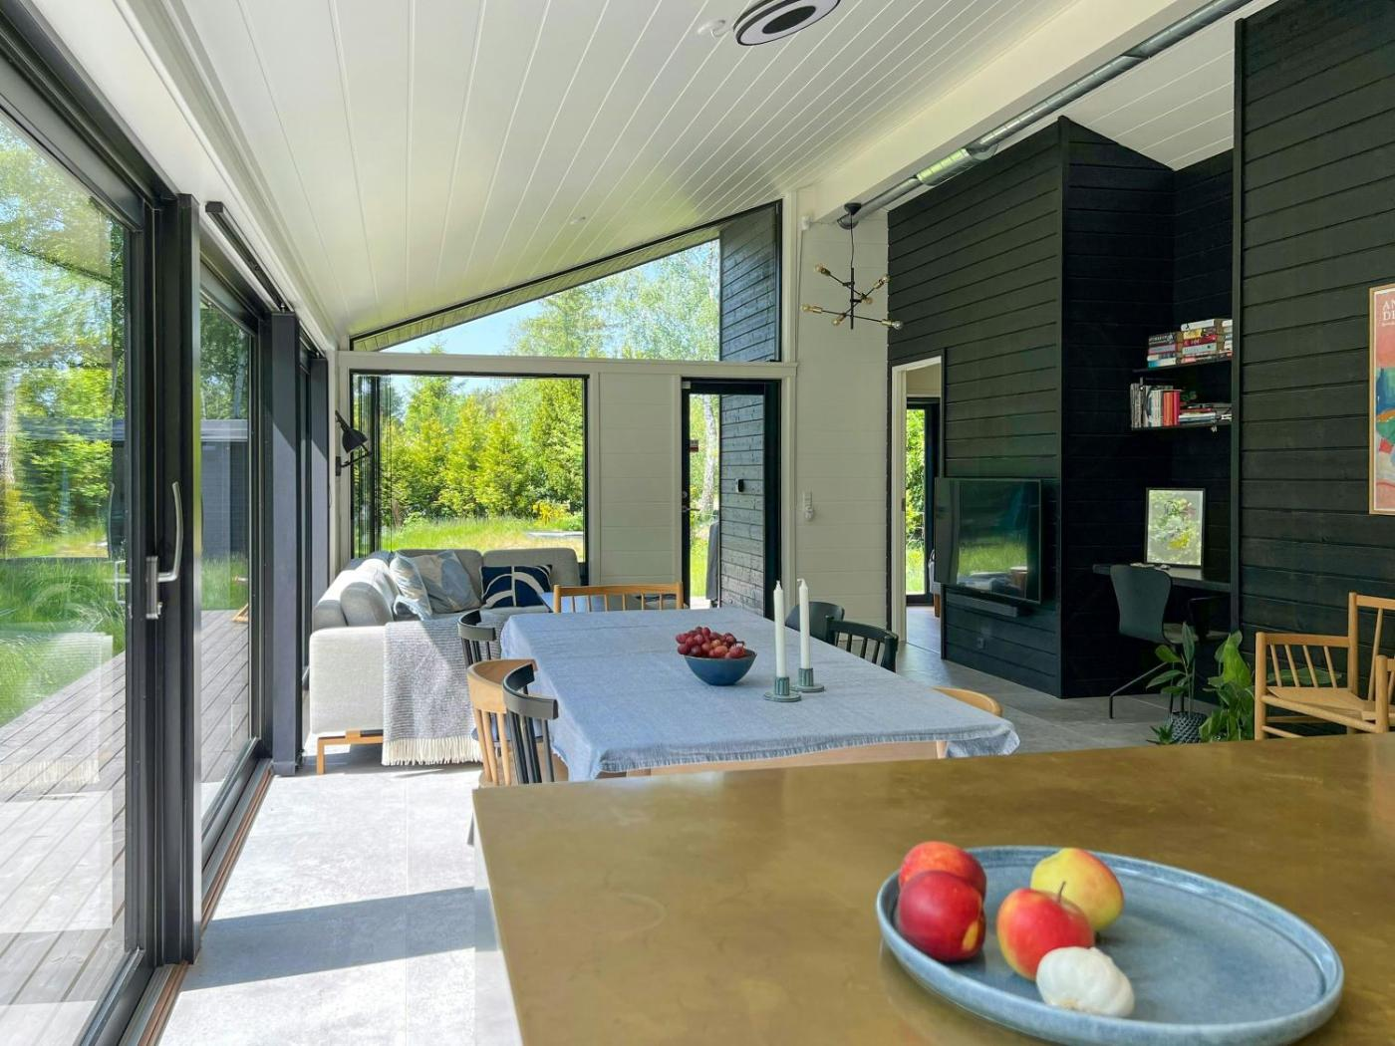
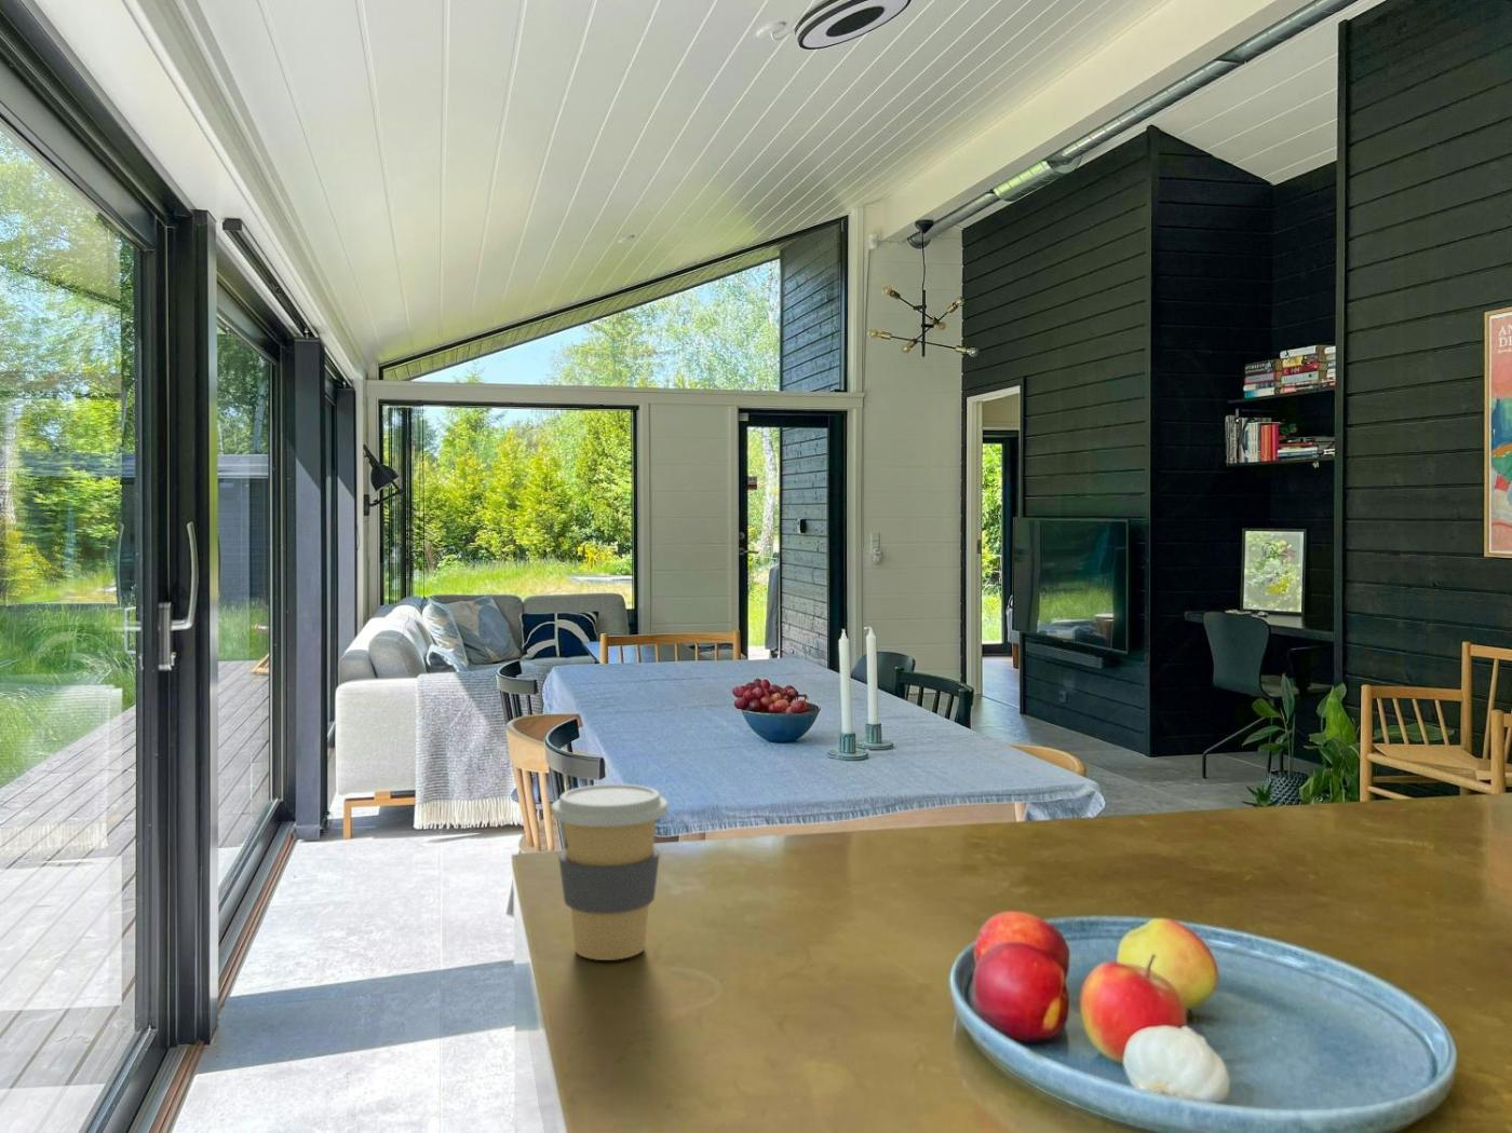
+ coffee cup (611, 871)
